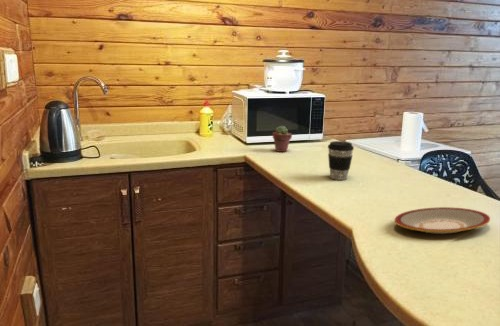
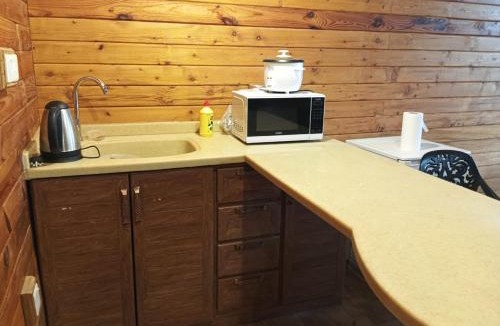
- plate (442, 222)
- coffee cup (339, 160)
- potted succulent (281, 138)
